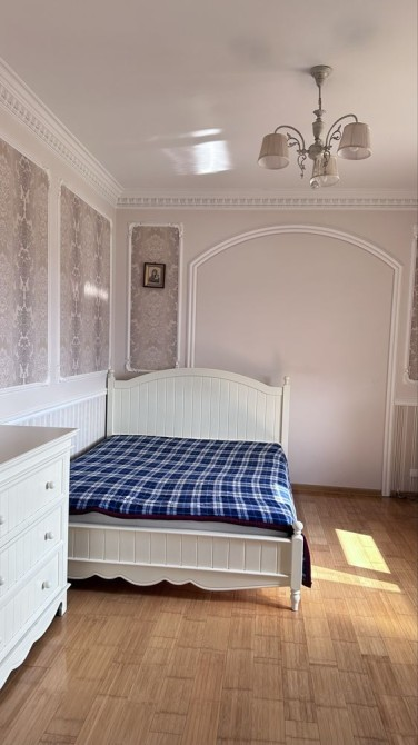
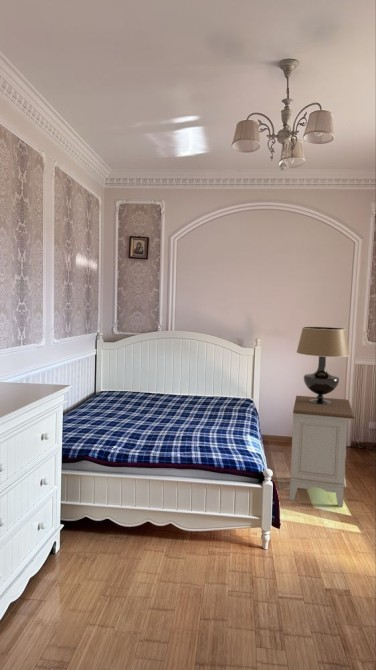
+ table lamp (321, 365)
+ nightstand (320, 448)
